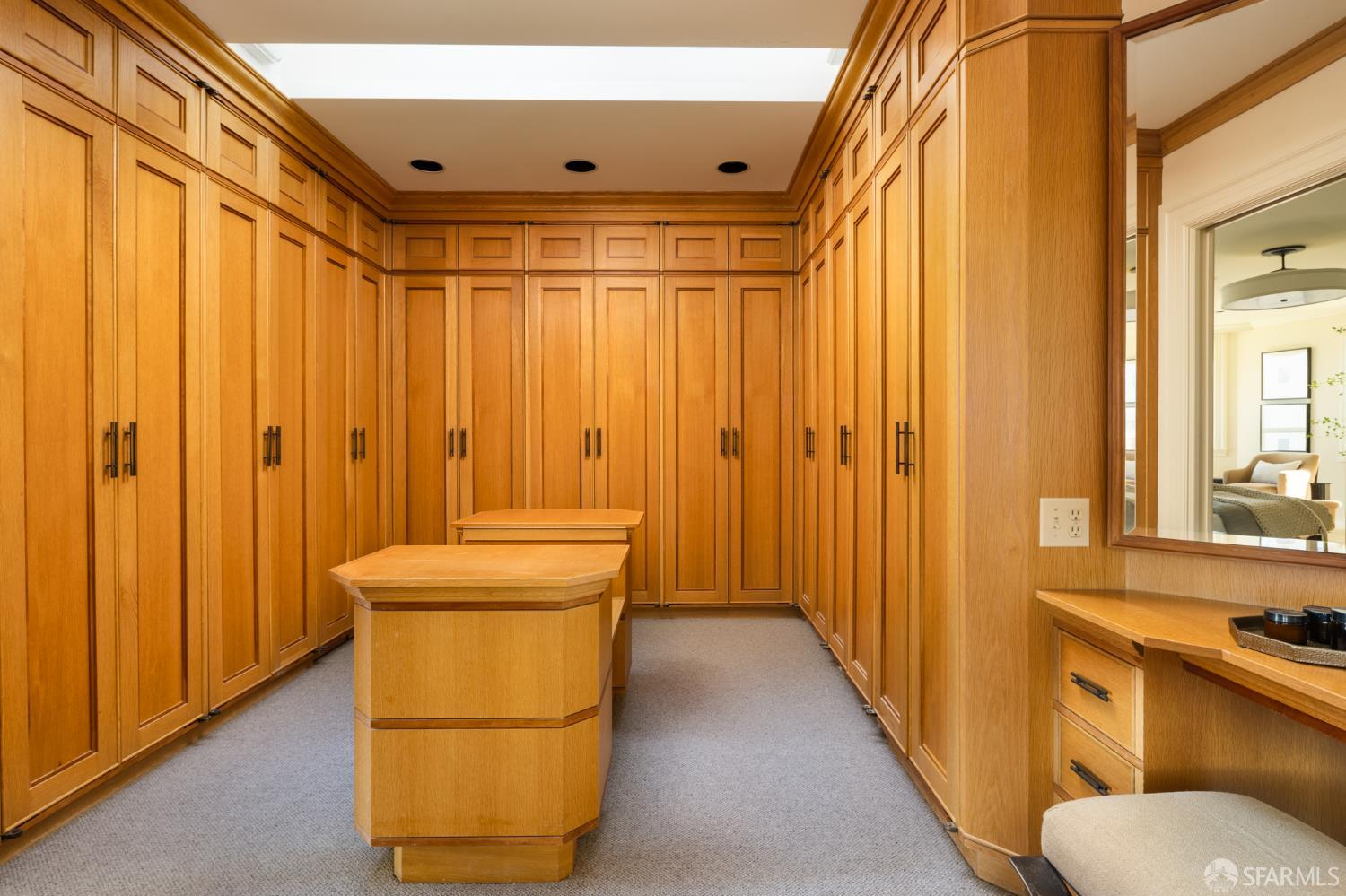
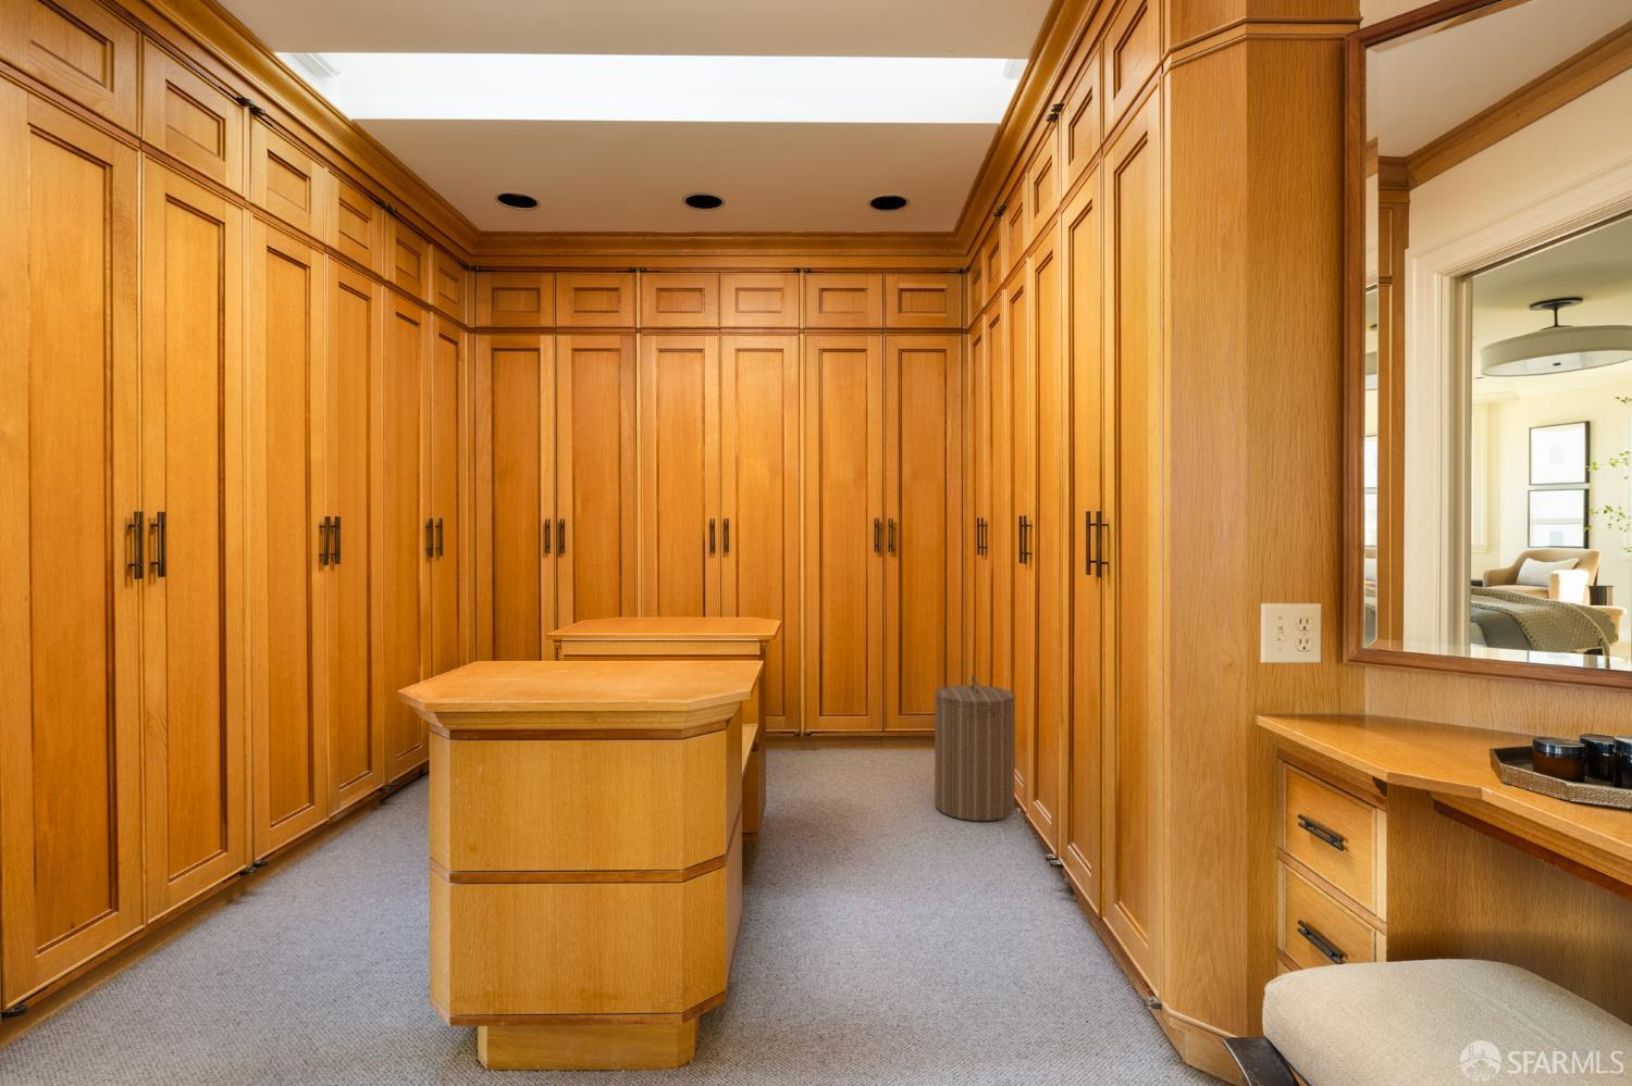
+ laundry hamper (974, 741)
